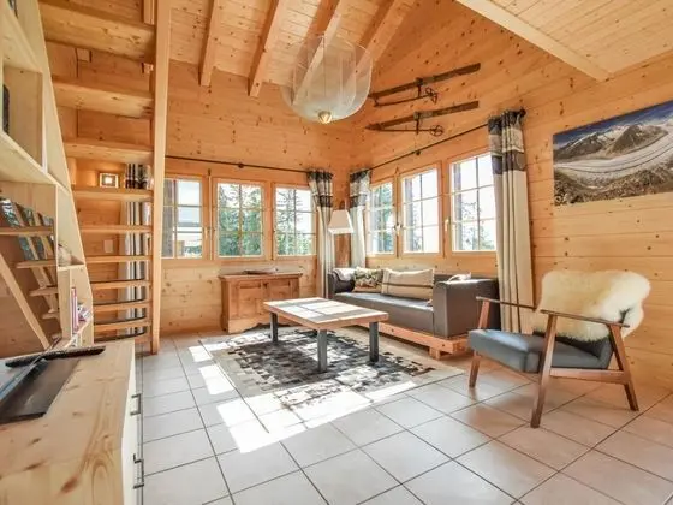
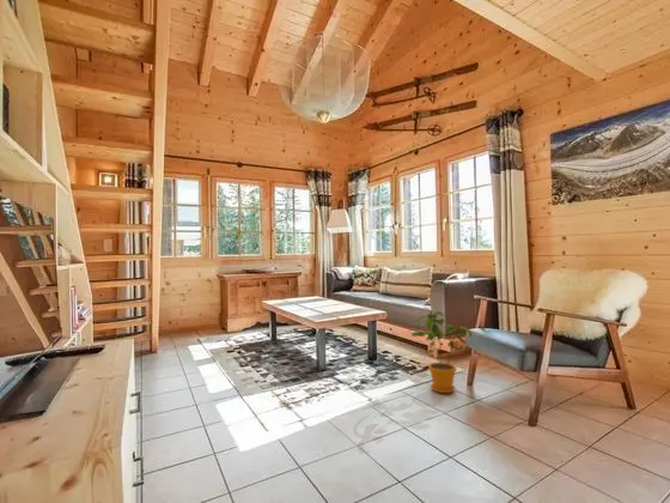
+ house plant (434, 346)
